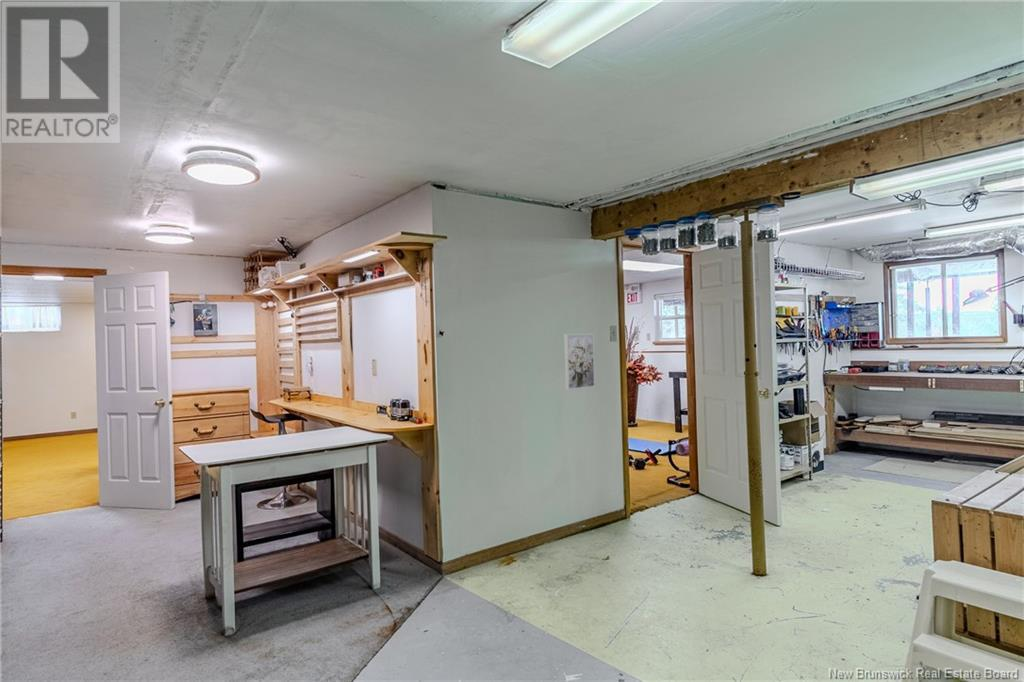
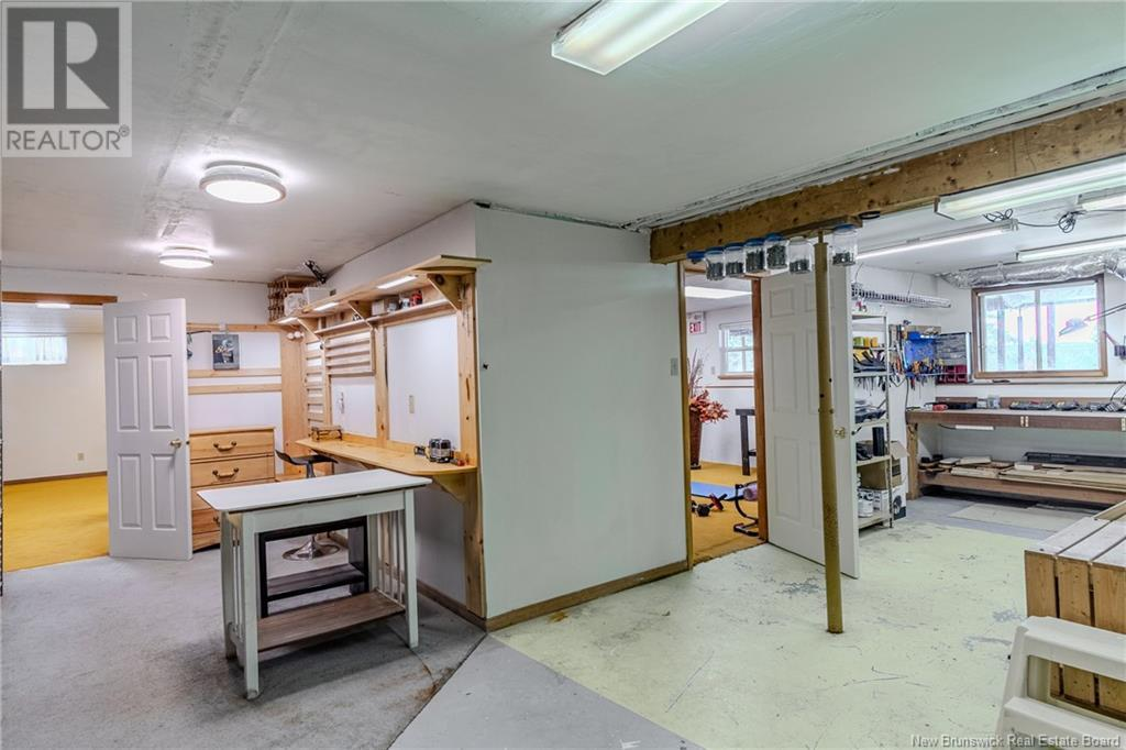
- wall art (580, 361)
